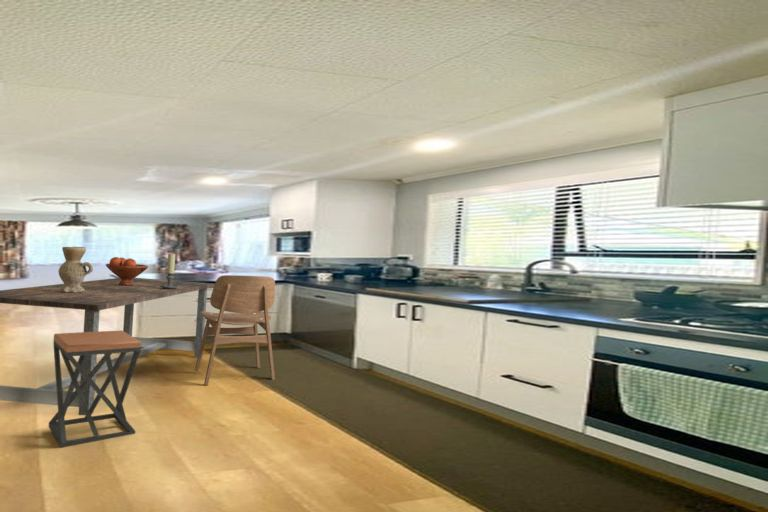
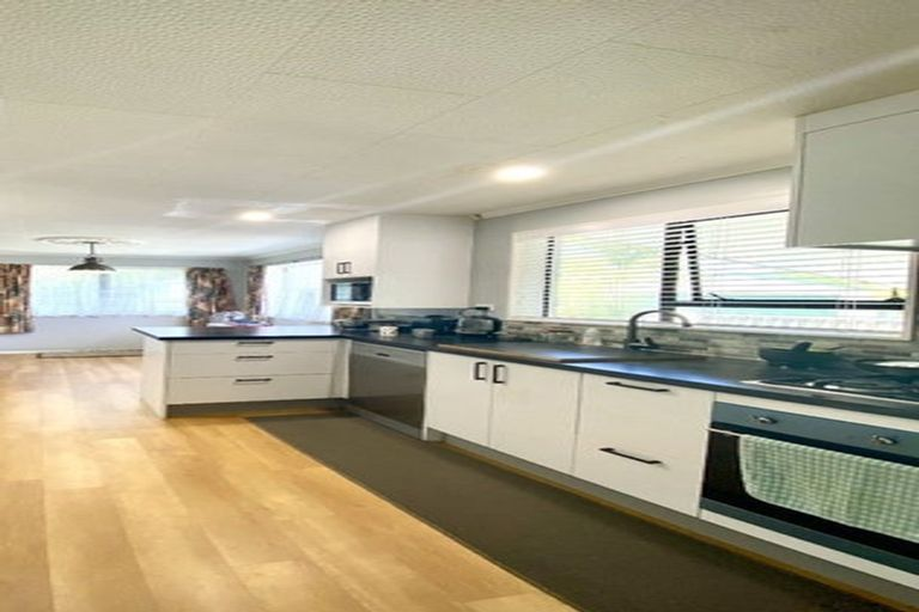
- vase (75, 269)
- dining table (123, 330)
- candle holder (171, 270)
- stool (94, 384)
- fruit bowl (126, 271)
- chair (237, 324)
